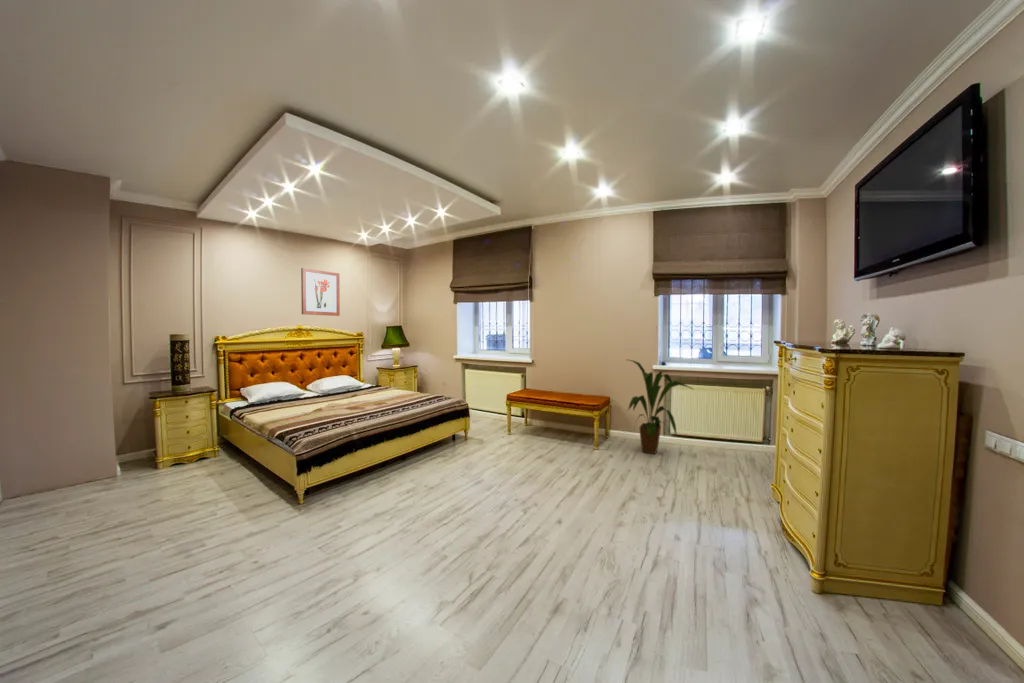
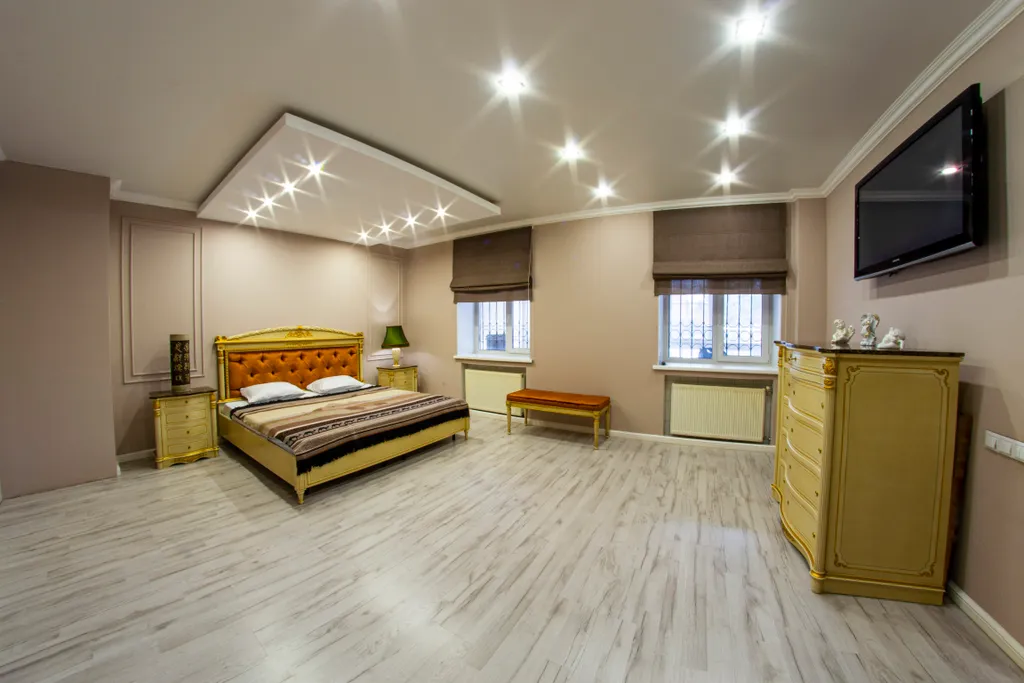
- house plant (659, 407)
- wall art (321, 293)
